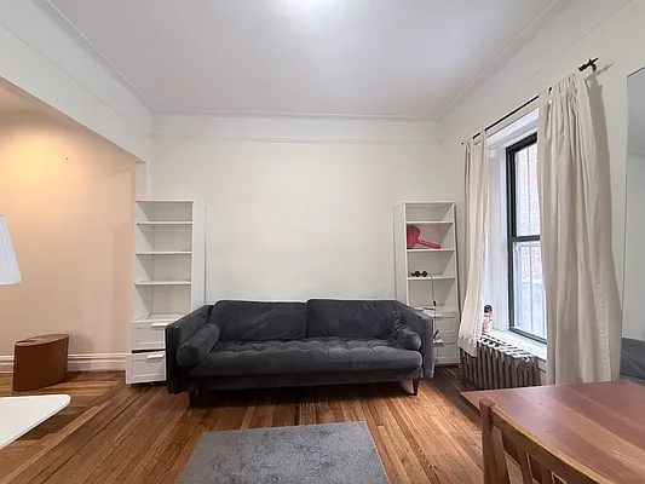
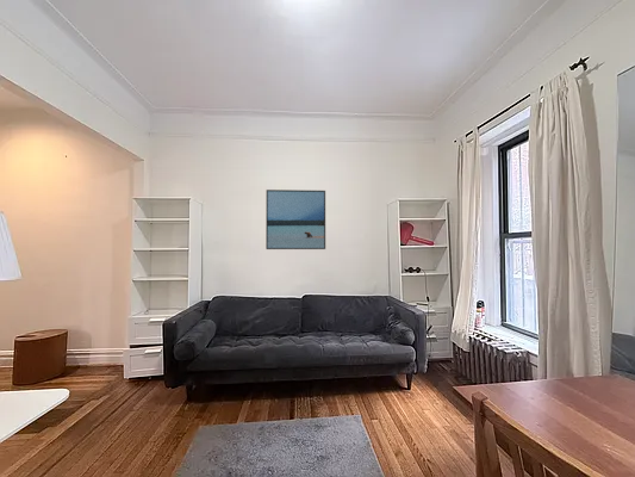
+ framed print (295, 219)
